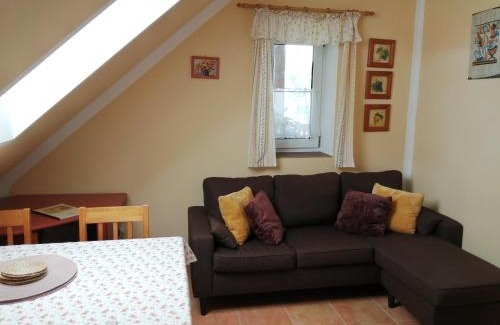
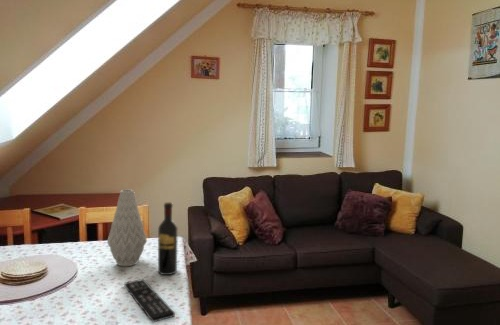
+ remote control (147, 297)
+ vase (127, 226)
+ wine bottle (167, 237)
